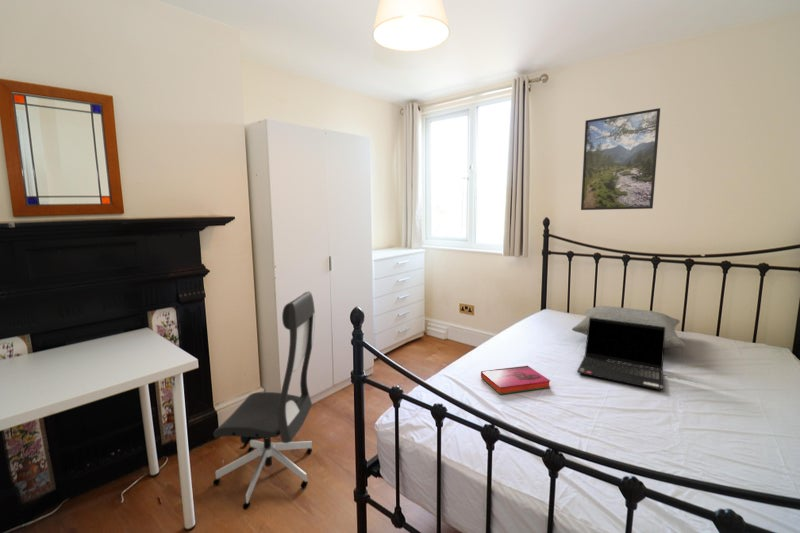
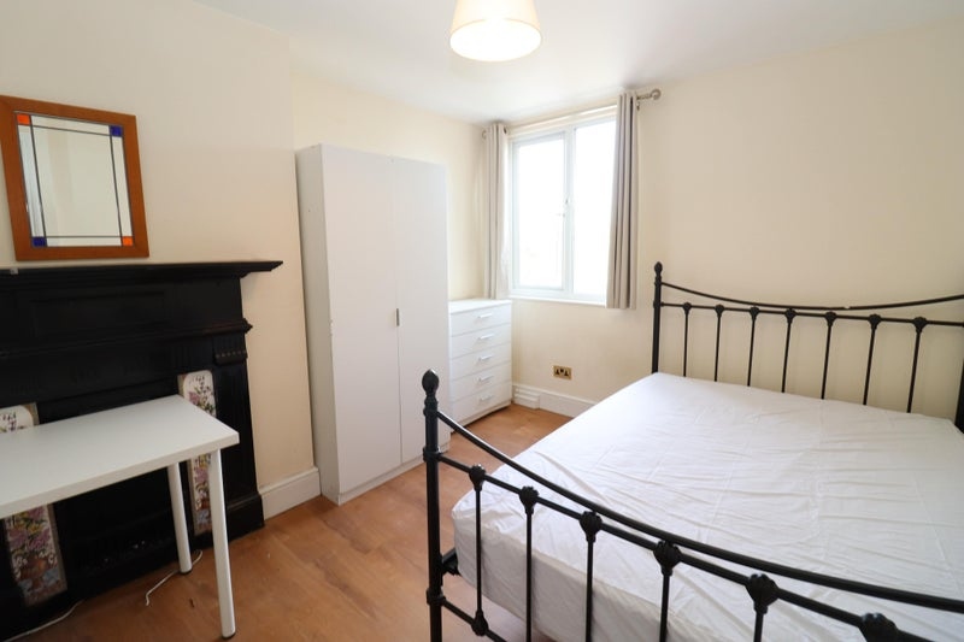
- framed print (617, 162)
- pillow (627, 321)
- laptop computer (621, 350)
- office chair (260, 392)
- hardback book (514, 378)
